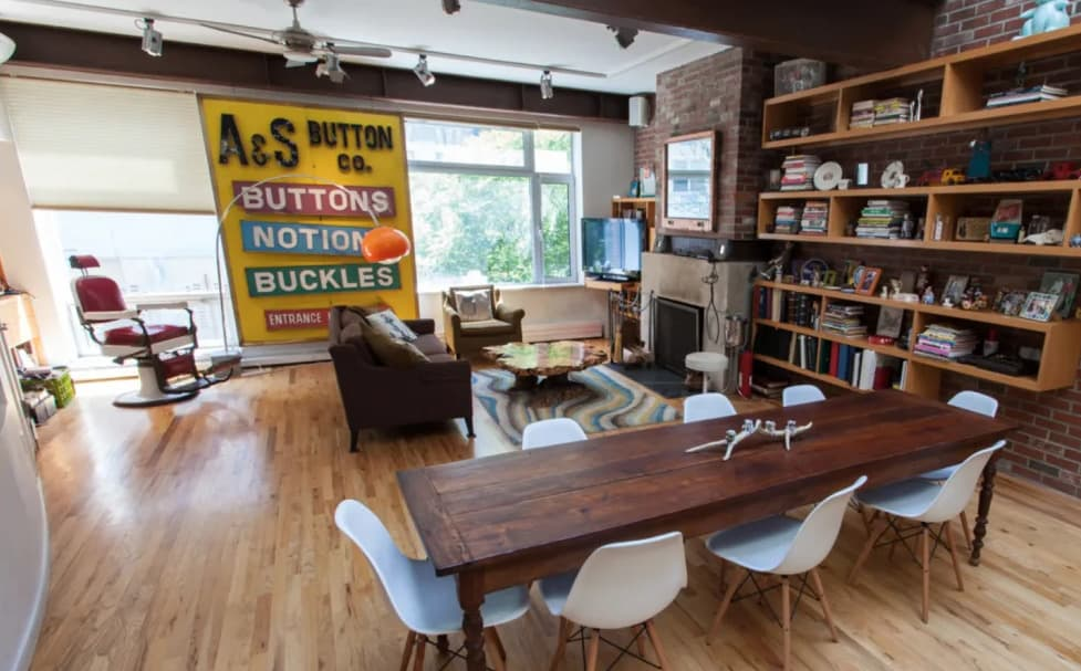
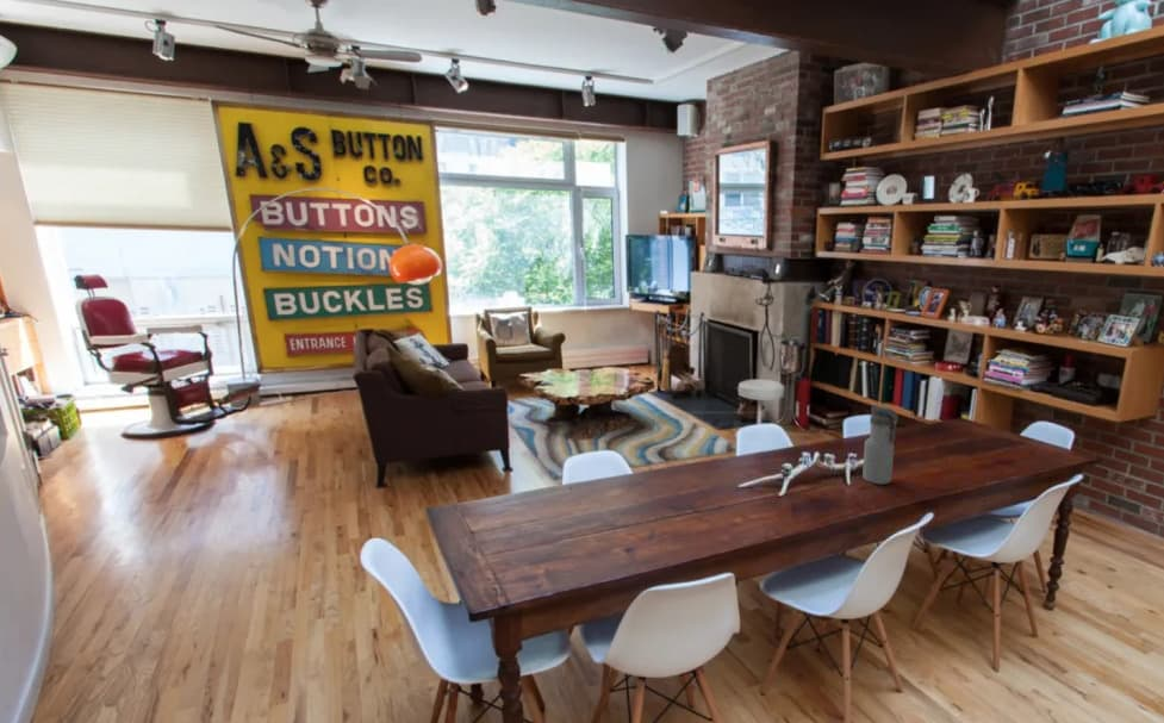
+ water bottle (879, 444)
